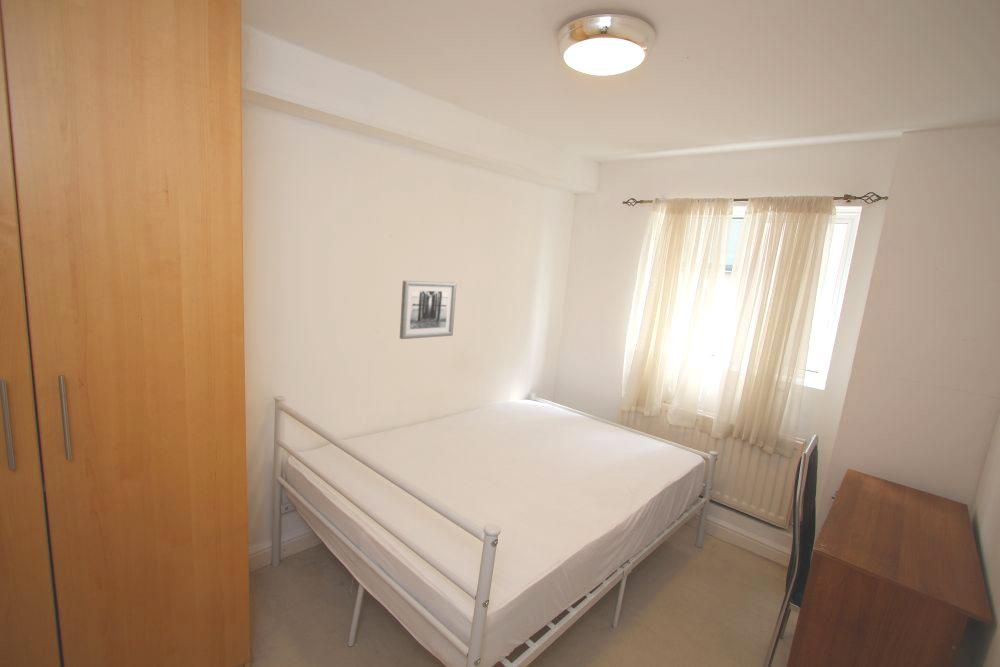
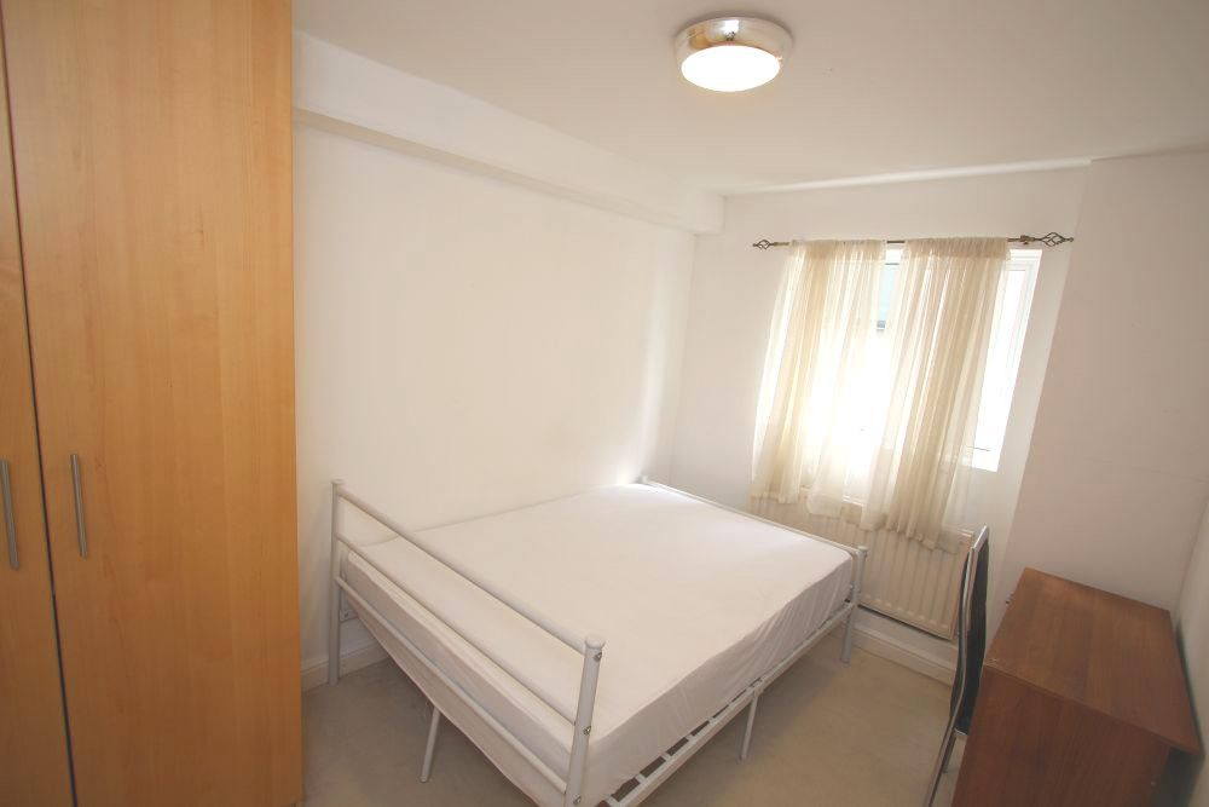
- wall art (429, 309)
